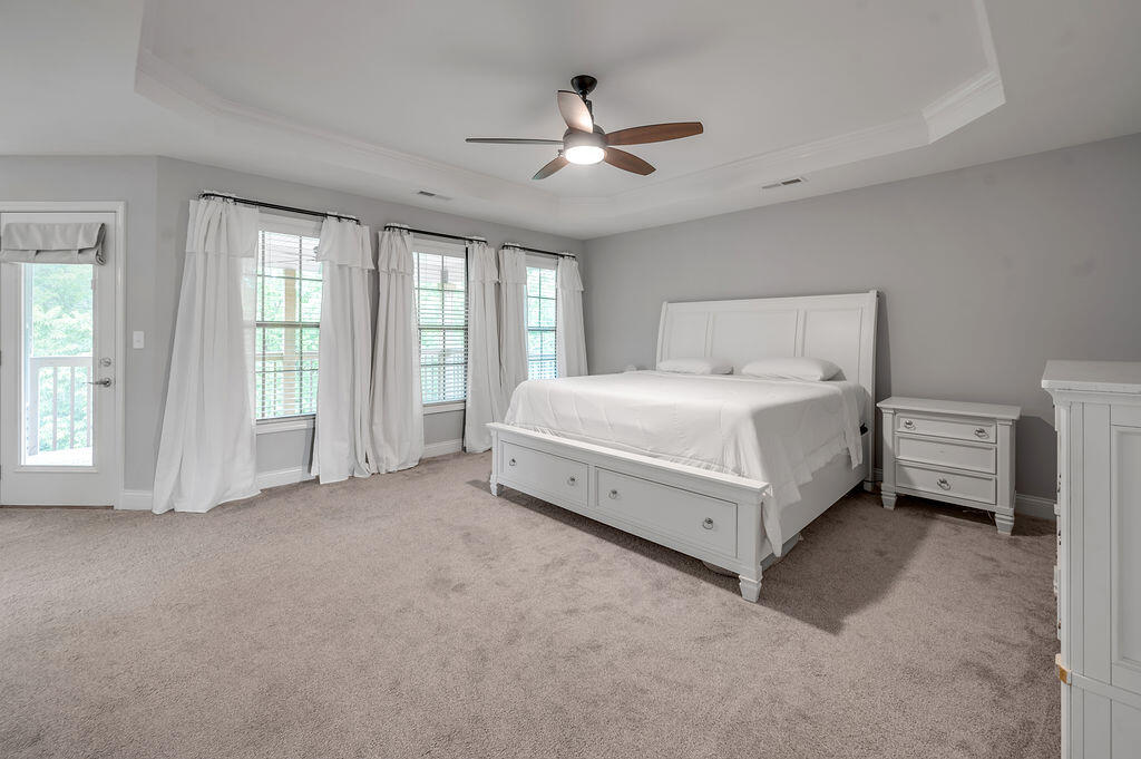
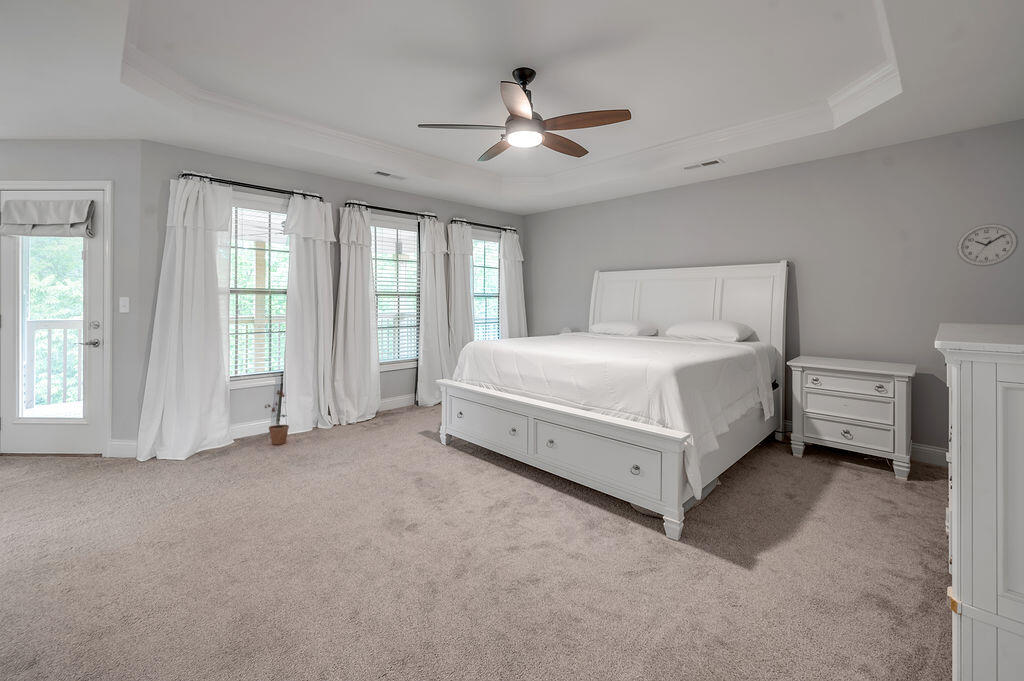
+ potted plant (277, 418)
+ wall clock (986, 244)
